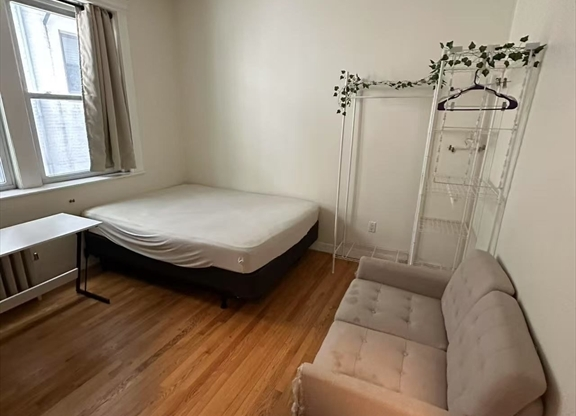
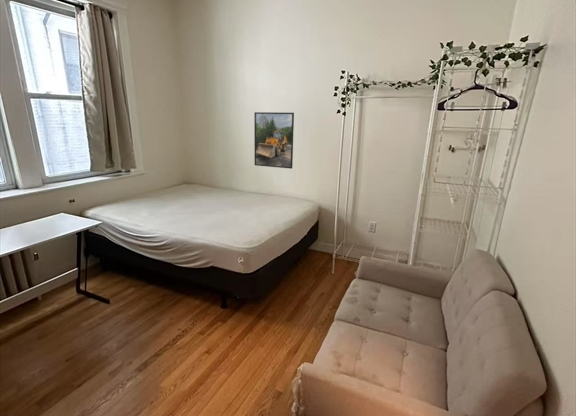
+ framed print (273, 140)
